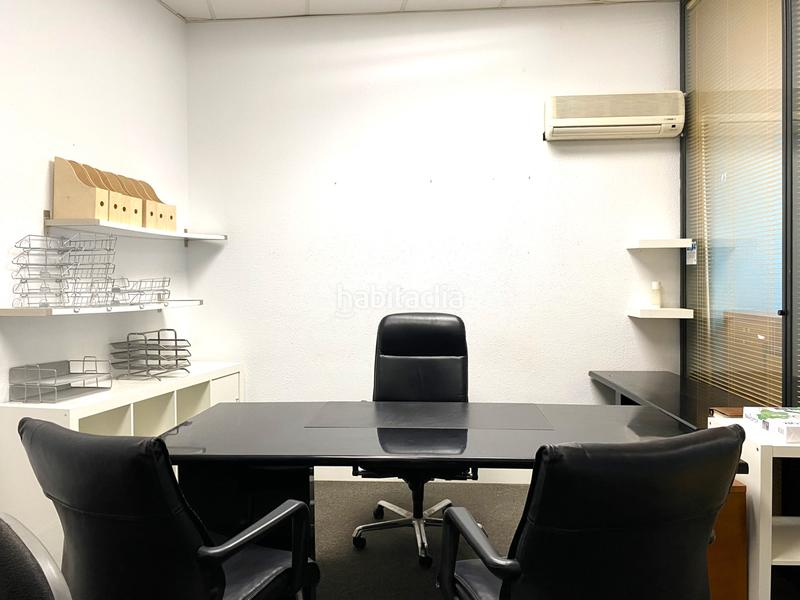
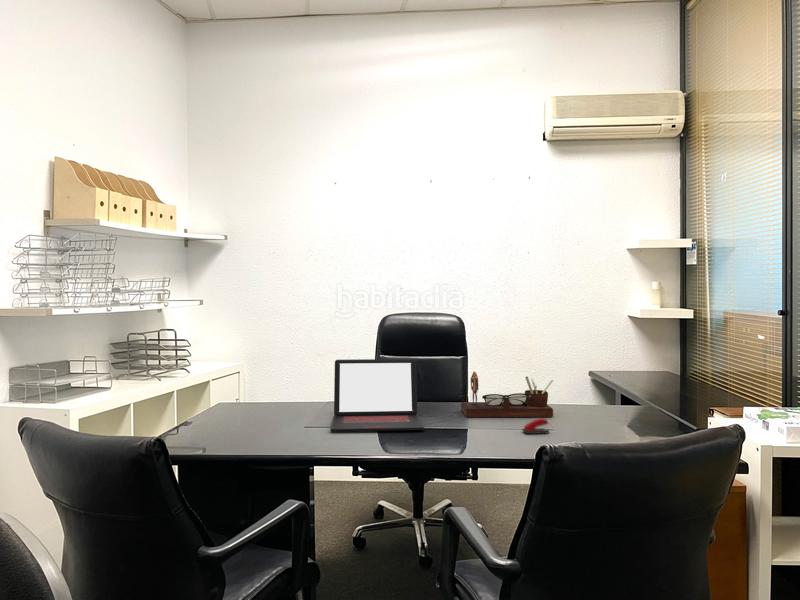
+ laptop (376, 393)
+ desk organizer (510, 394)
+ stapler (536, 425)
